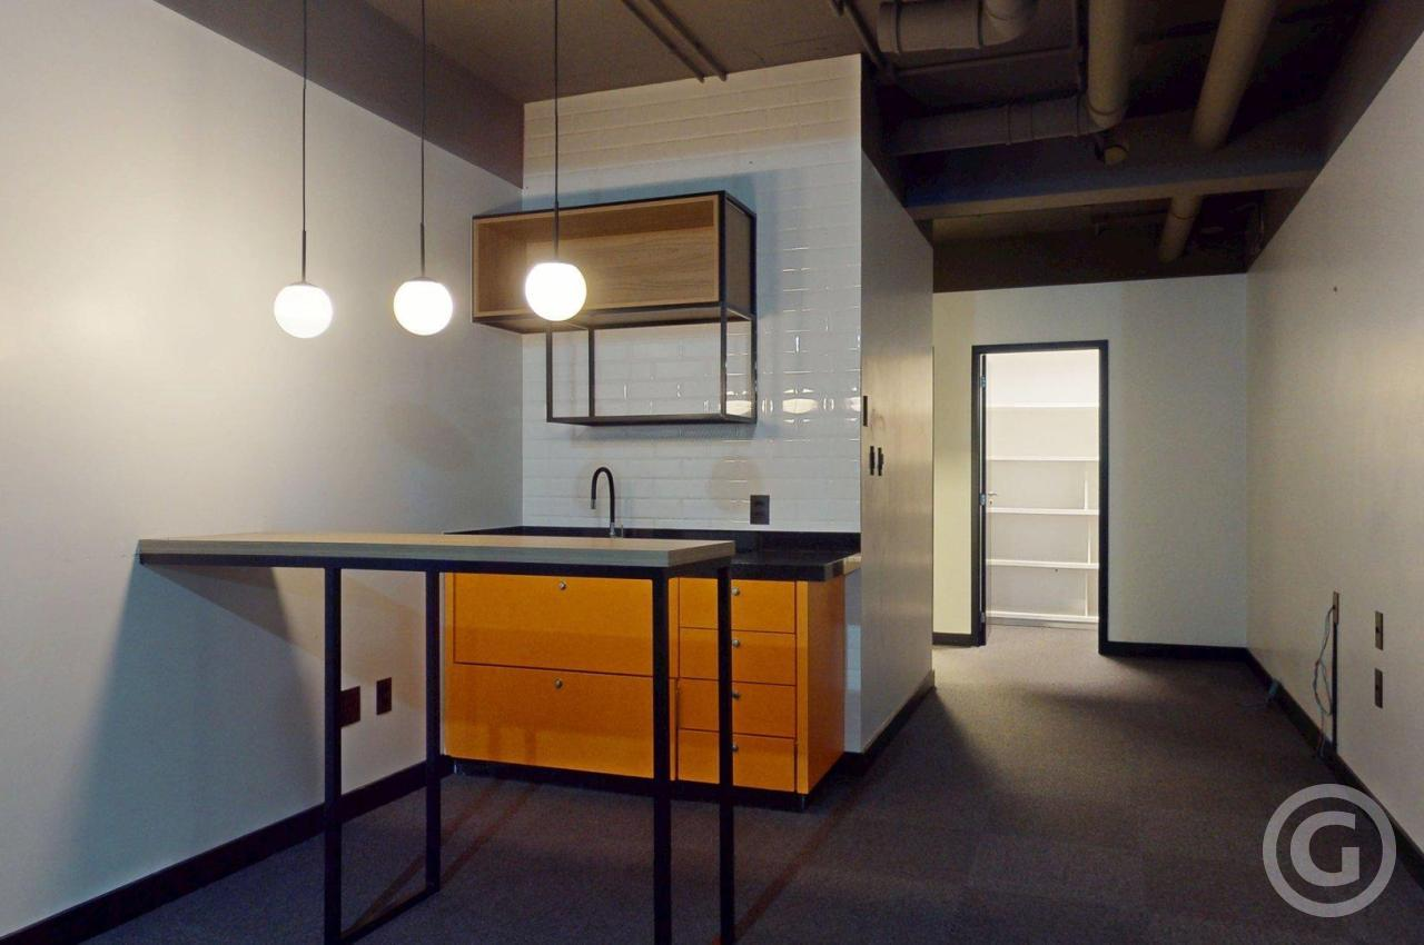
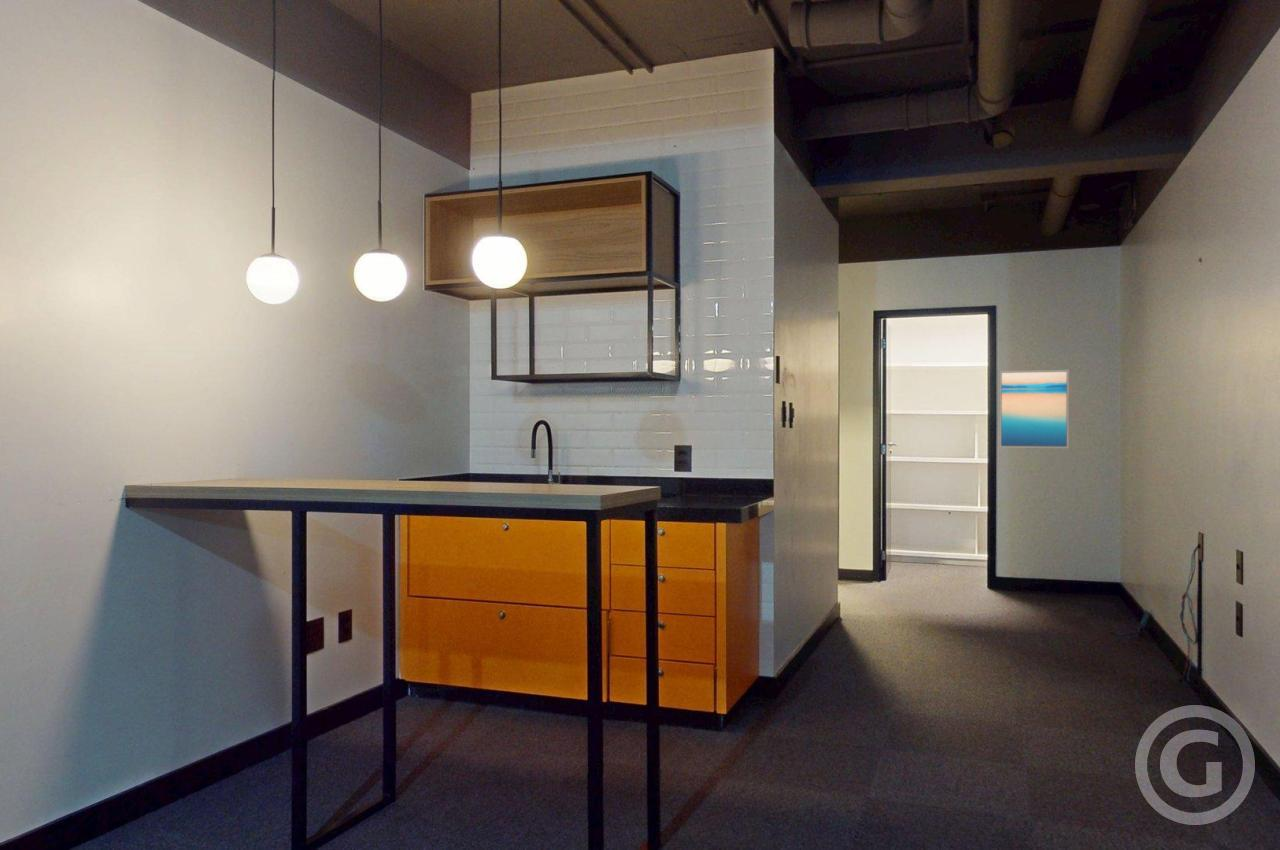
+ wall art (1033, 409)
